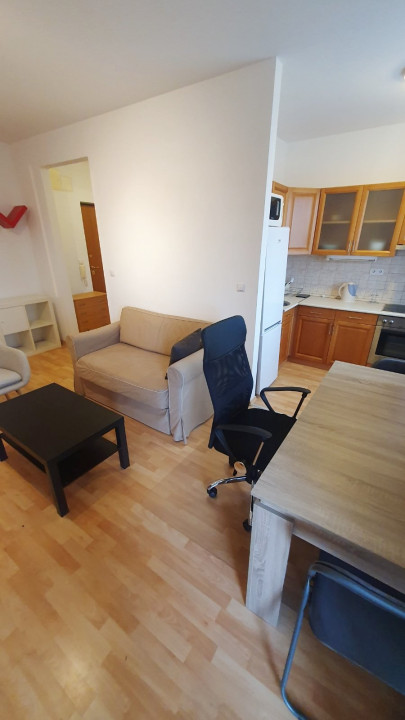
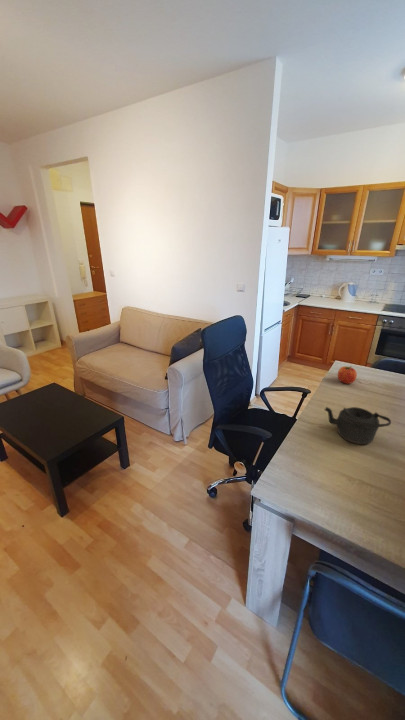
+ fruit (347, 374)
+ teapot (354, 422)
